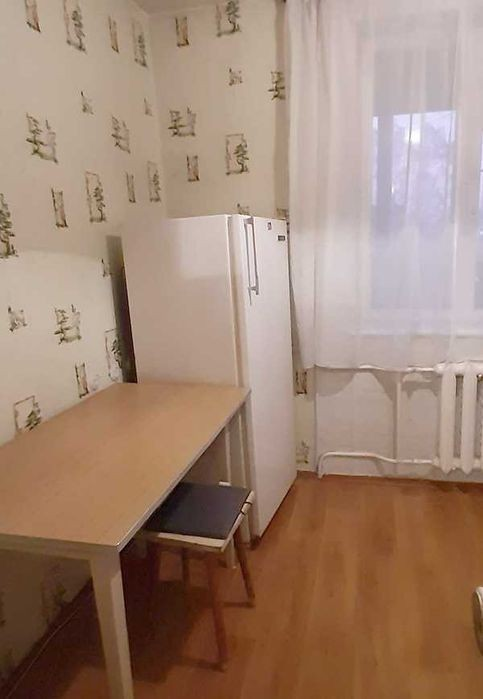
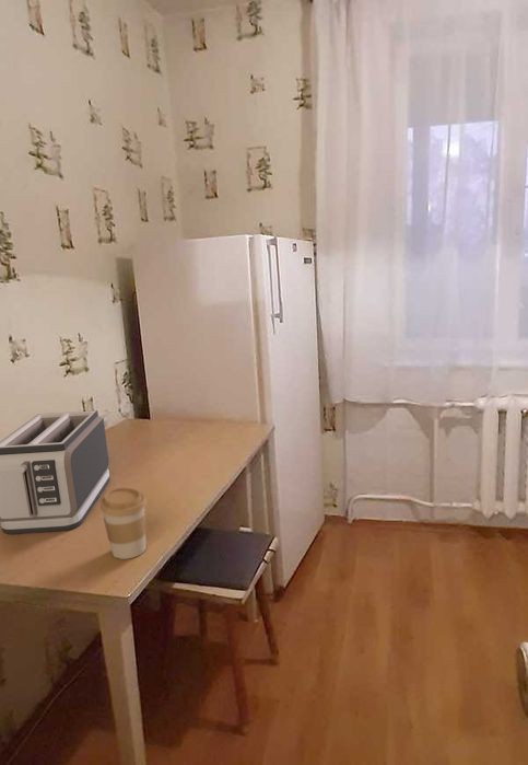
+ coffee cup (126, 521)
+ toaster (54, 467)
